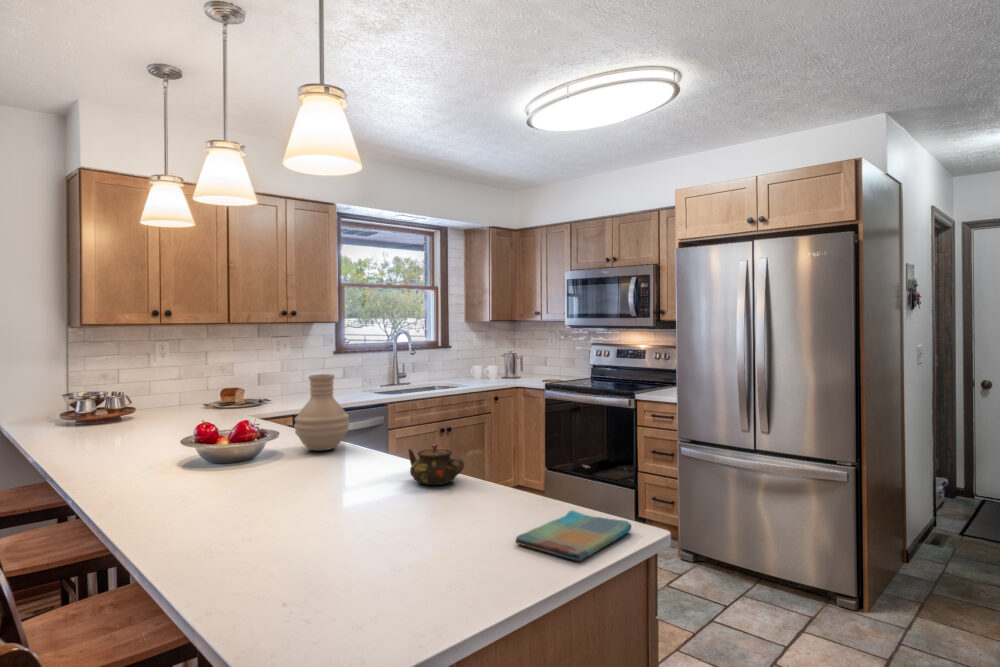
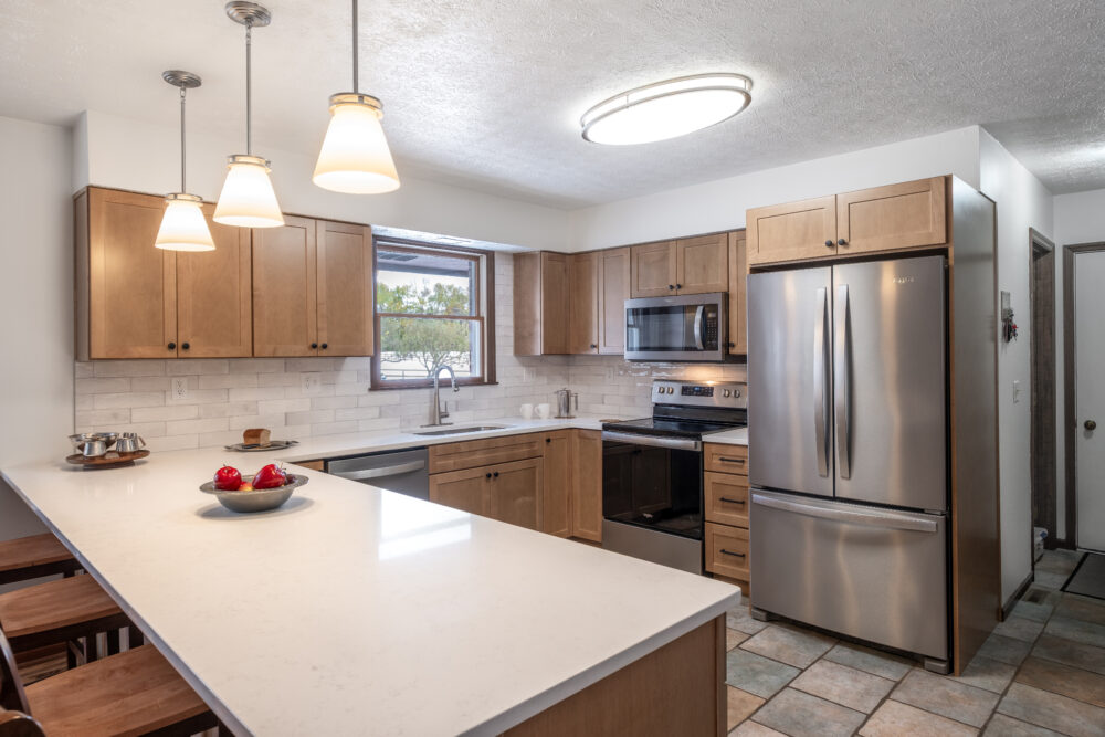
- vase (322, 412)
- teapot (434, 462)
- dish towel (575, 533)
